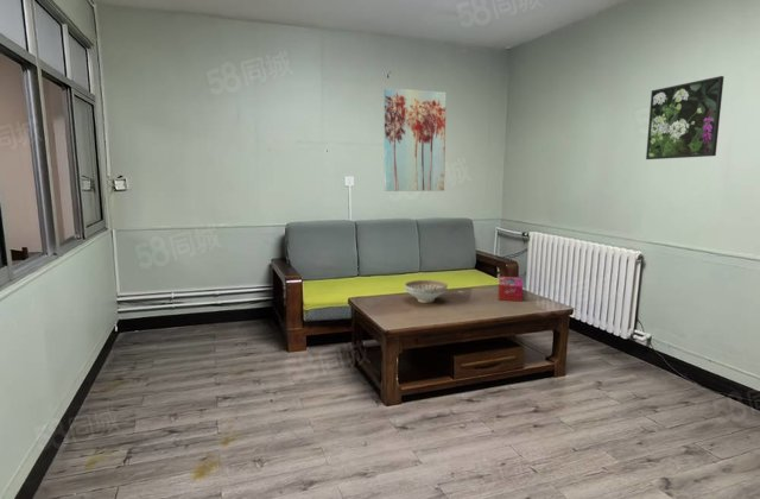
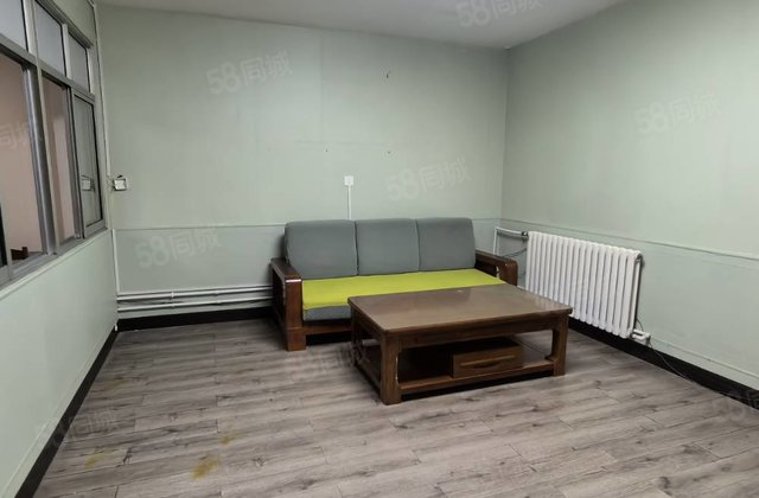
- wall art (414, 141)
- decorative bowl (425, 292)
- tissue box (509, 288)
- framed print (682, 121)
